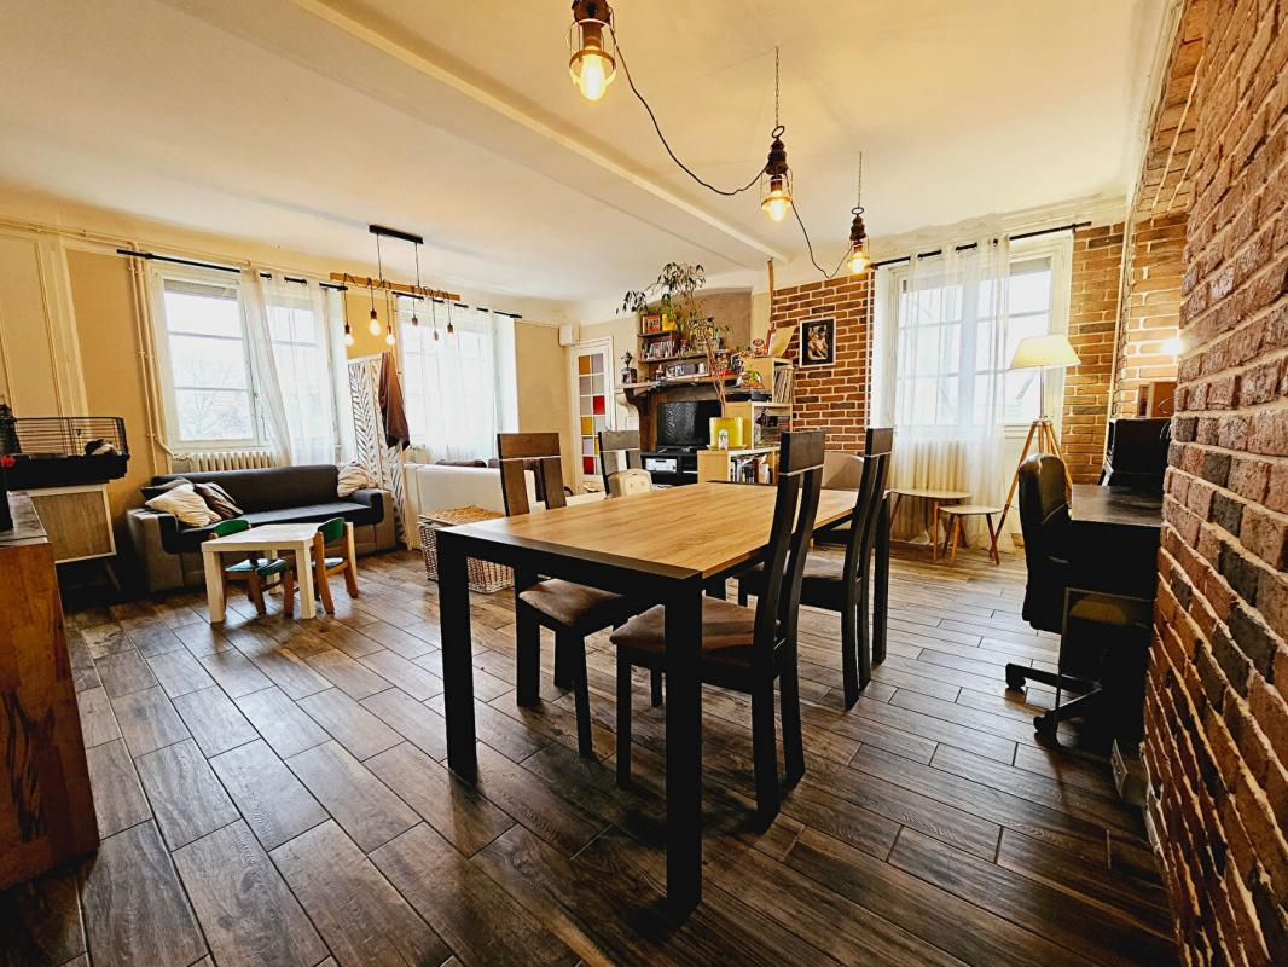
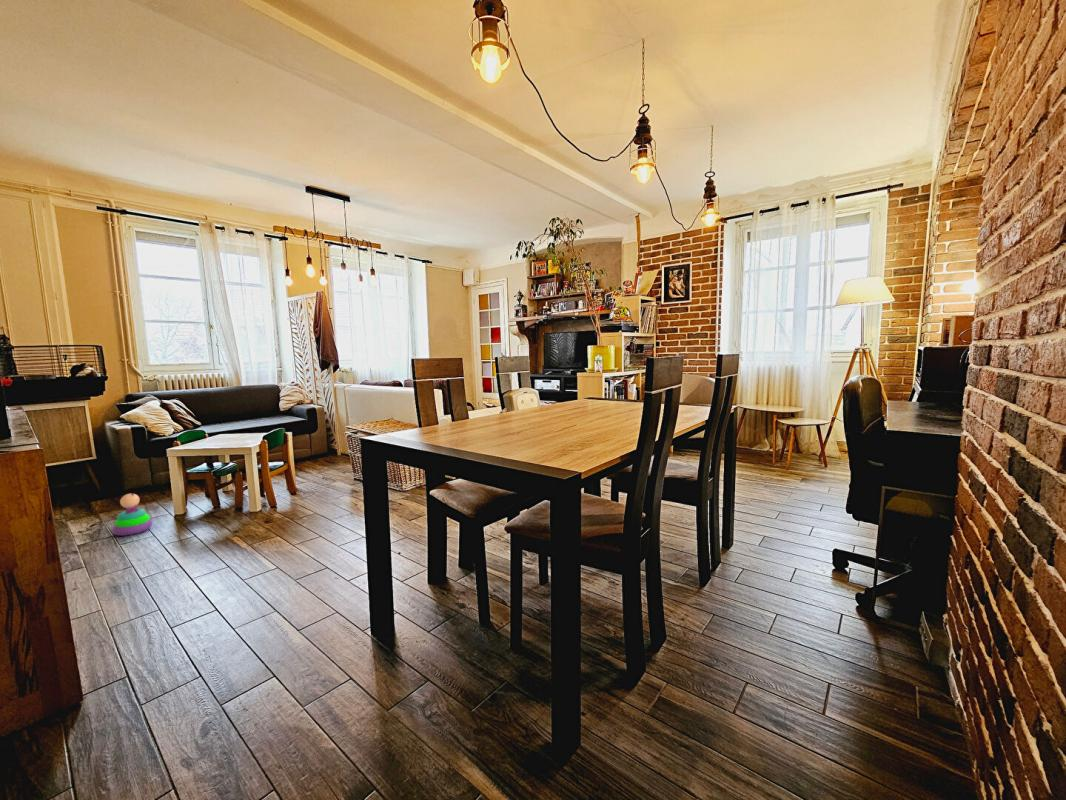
+ stacking toy (131, 512)
